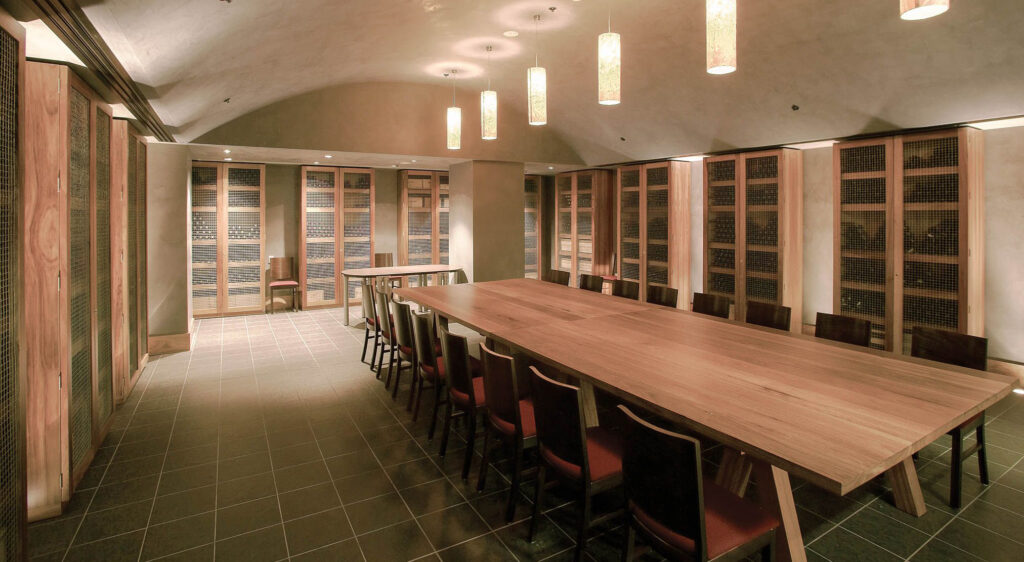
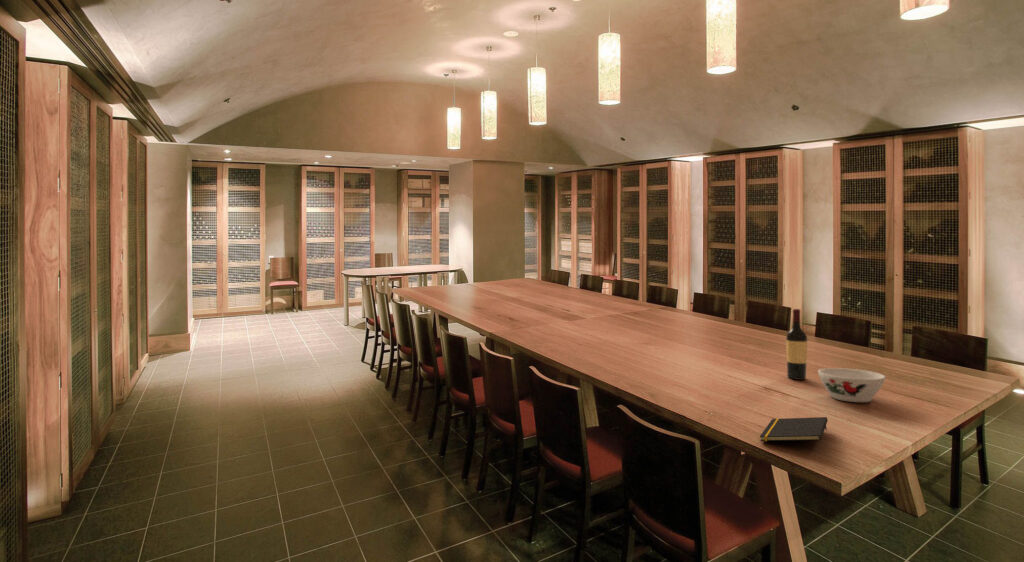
+ bowl (850, 385)
+ wine bottle (796, 343)
+ notepad (794, 428)
